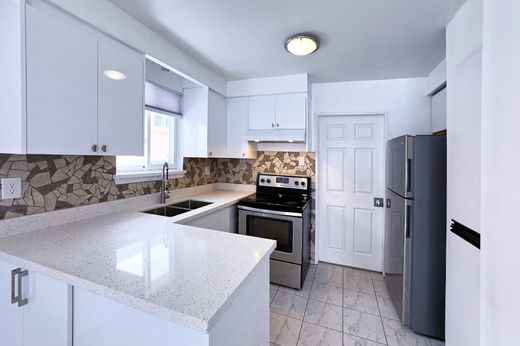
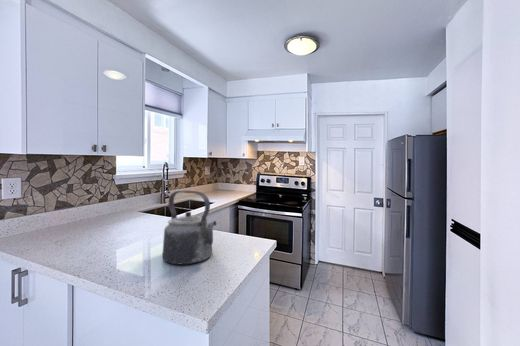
+ kettle (191, 224)
